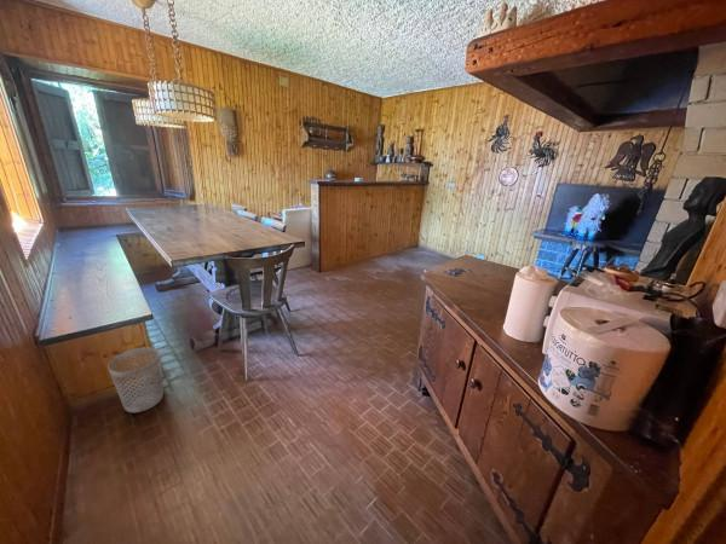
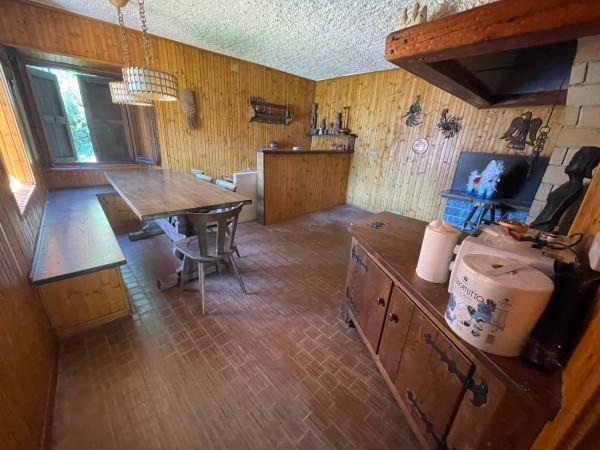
- wastebasket (139, 381)
